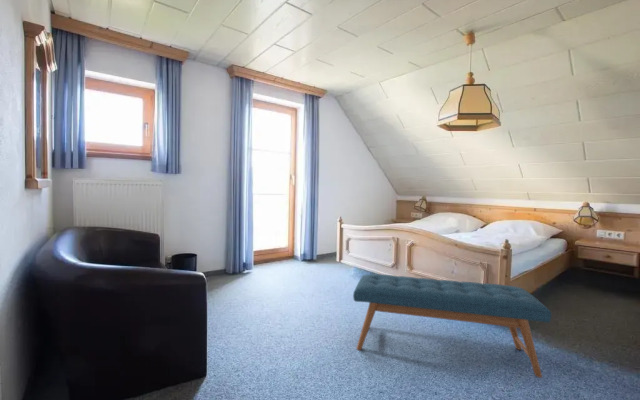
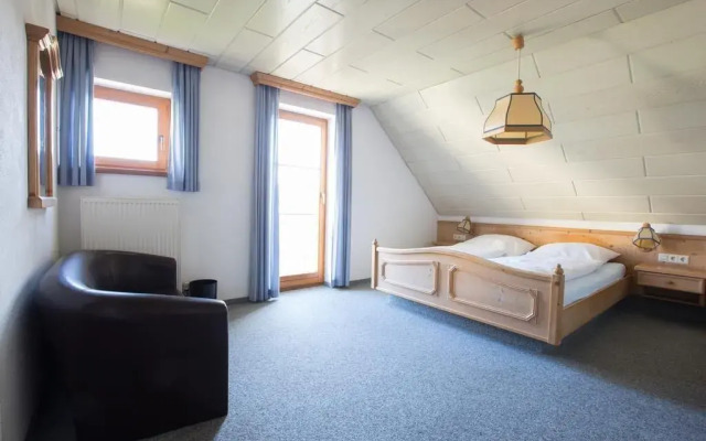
- bench (440, 316)
